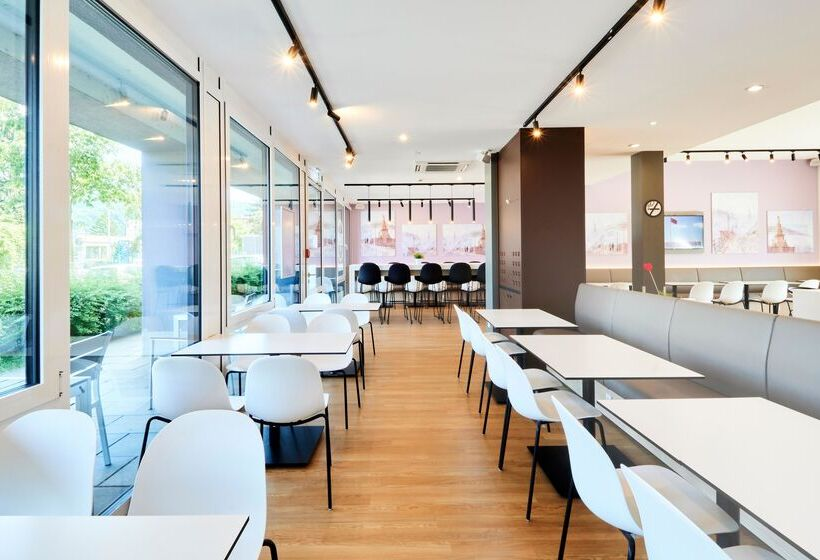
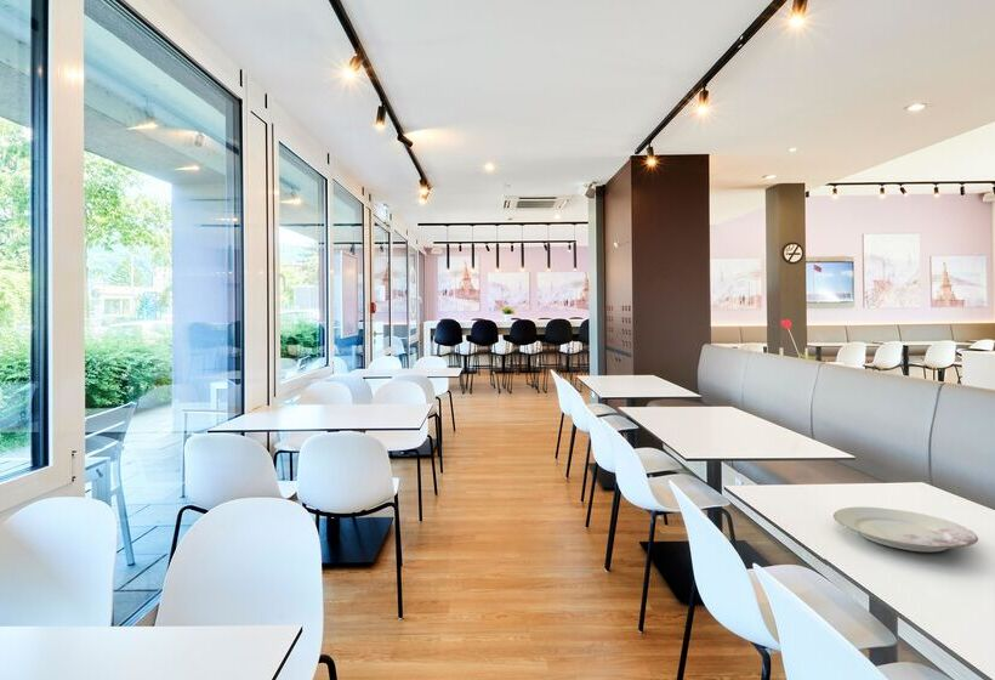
+ plate (900, 531)
